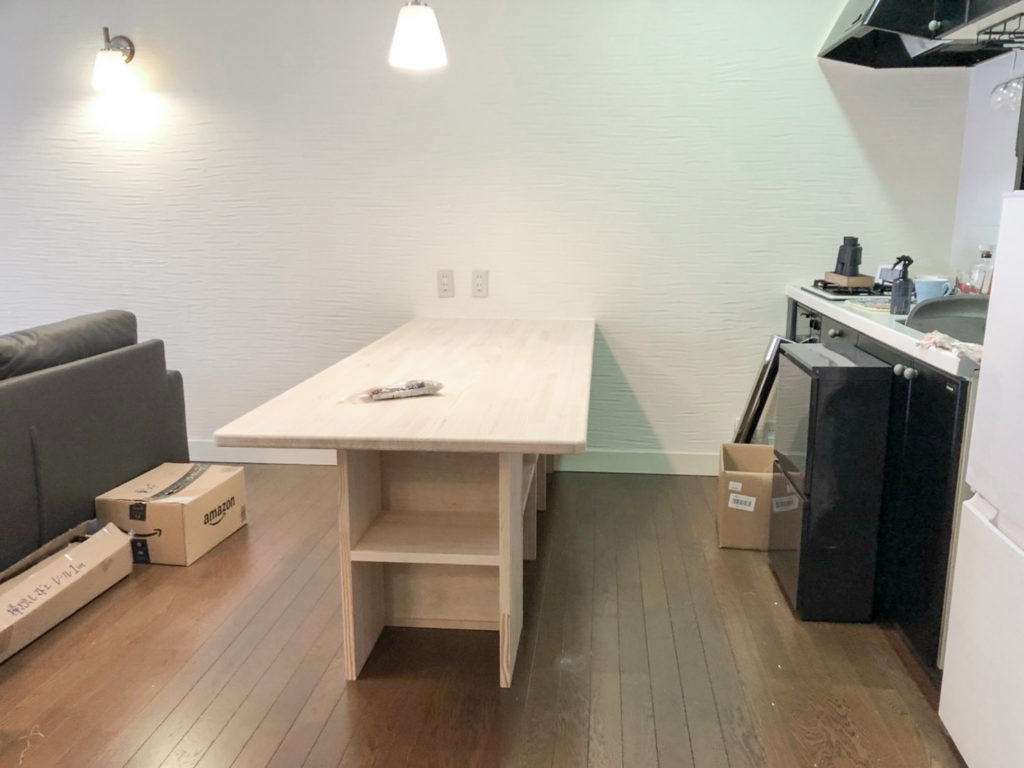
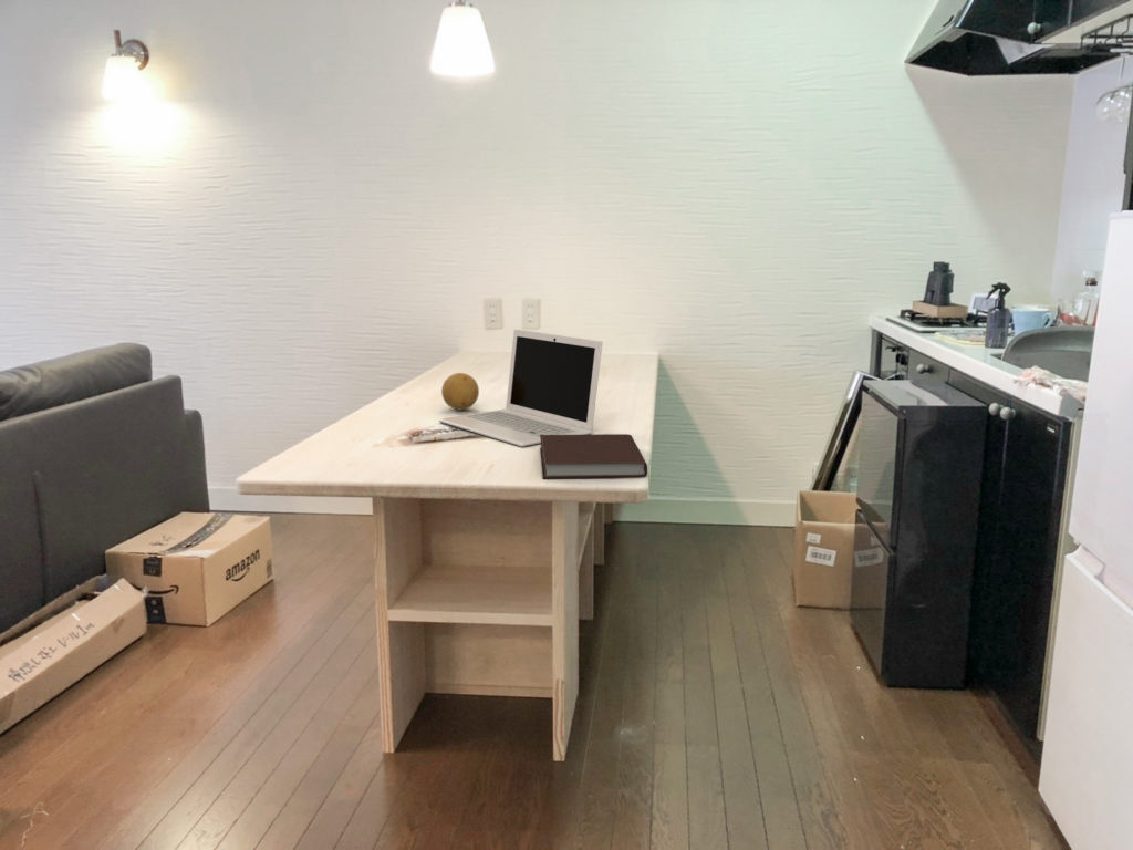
+ notebook (590, 455)
+ laptop (518, 383)
+ fruit (460, 391)
